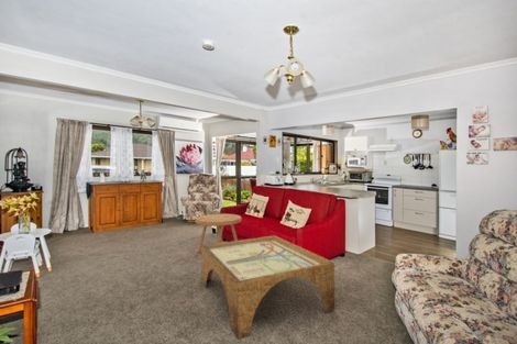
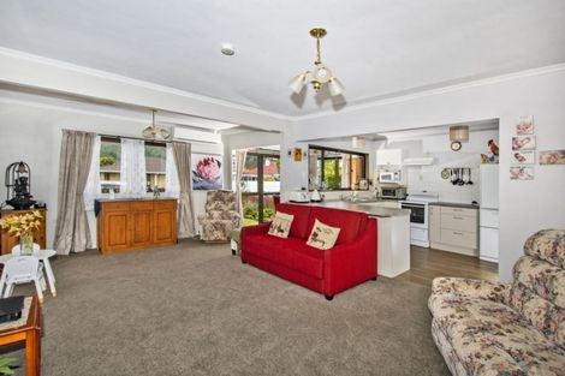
- side table (219, 235)
- coffee table (261, 274)
